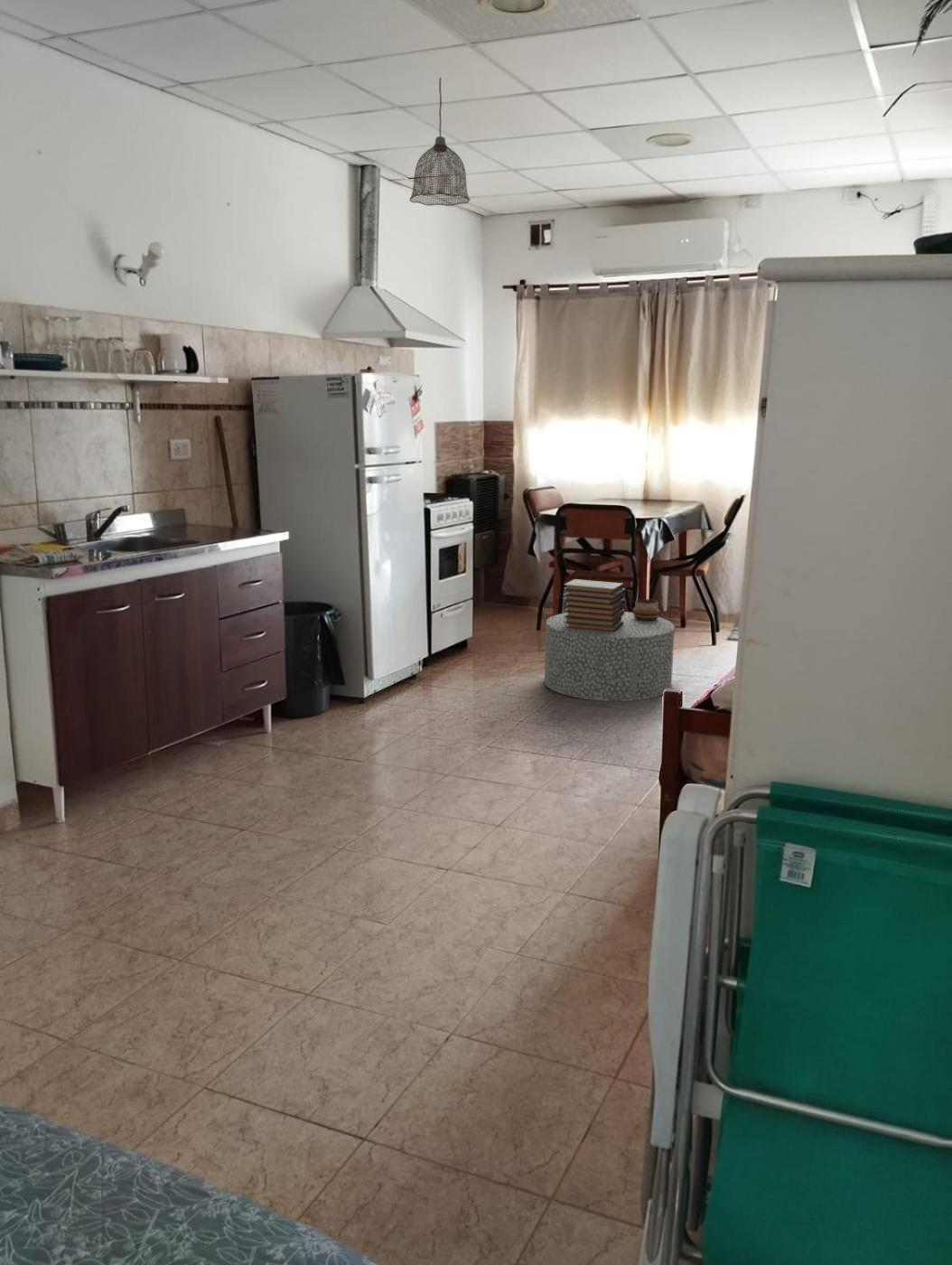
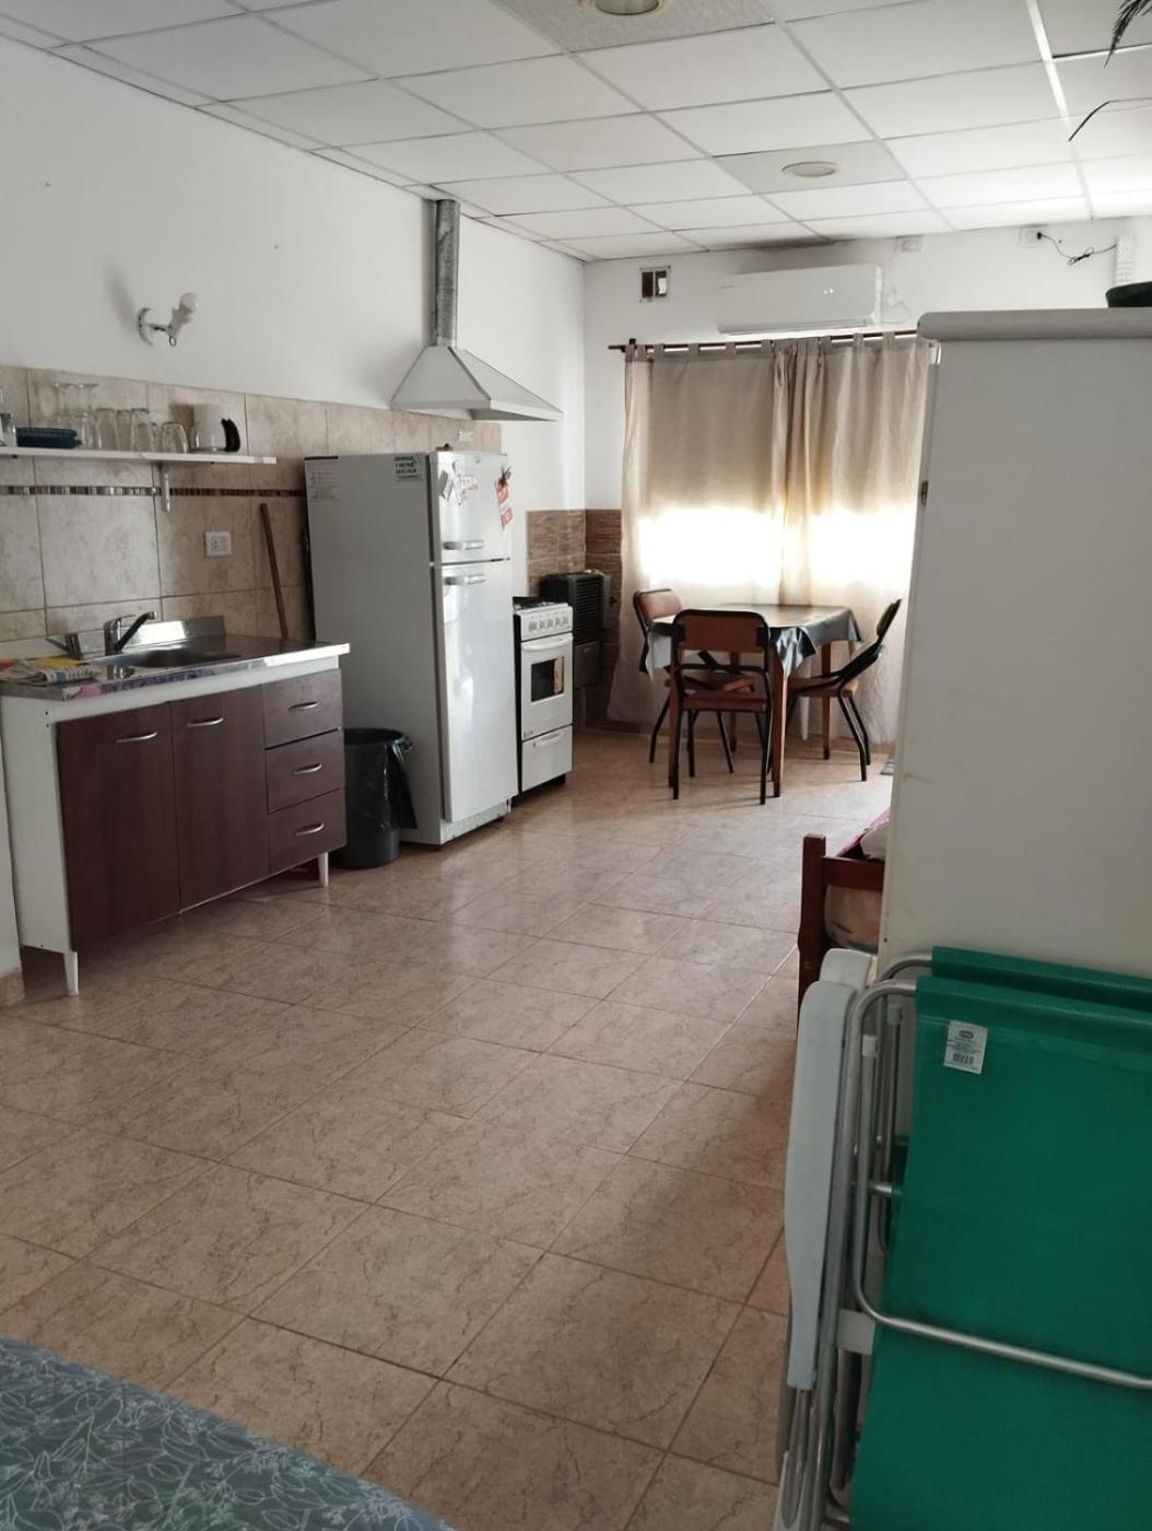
- ottoman (608, 653)
- decorative bowl (646, 609)
- book stack (593, 604)
- pendant lamp (440, 140)
